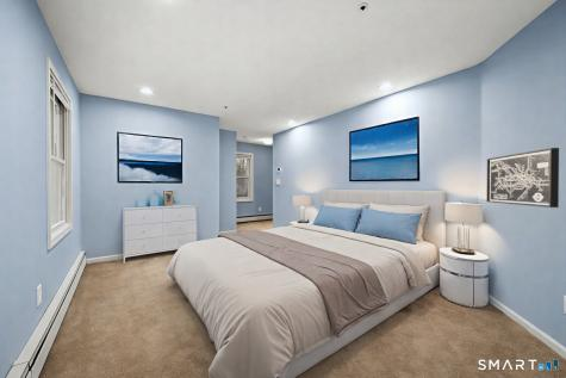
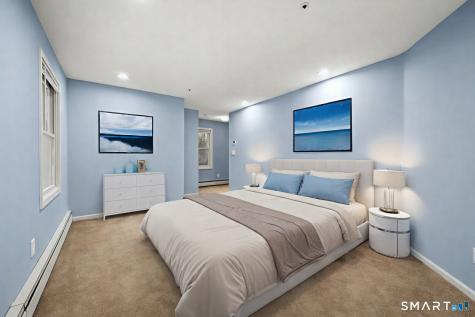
- wall art (516, 179)
